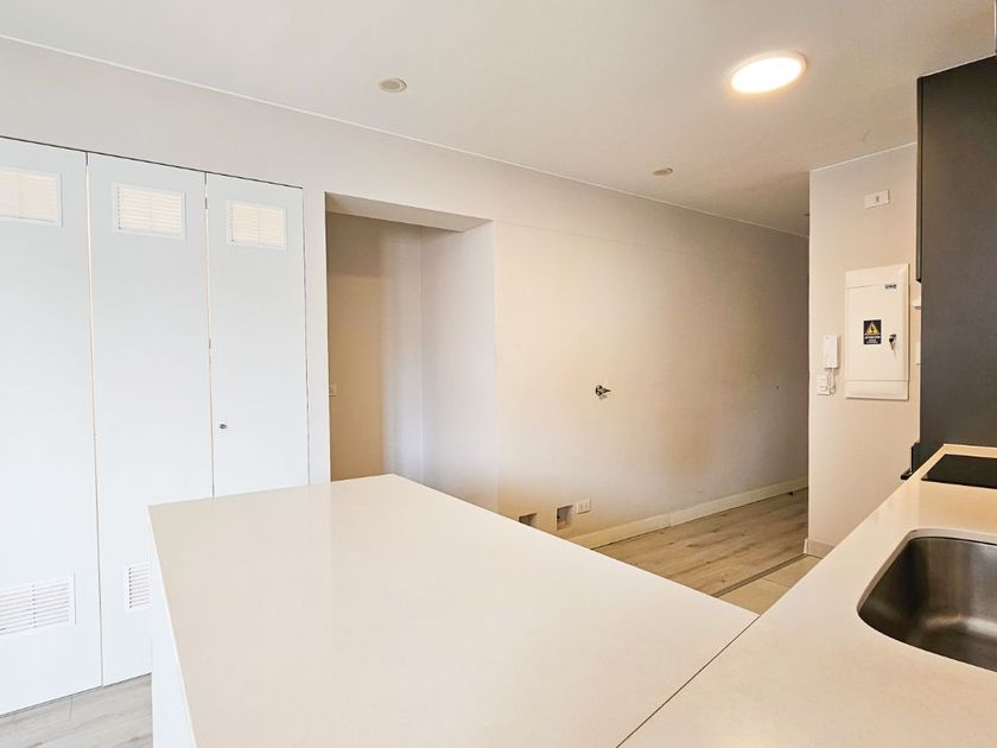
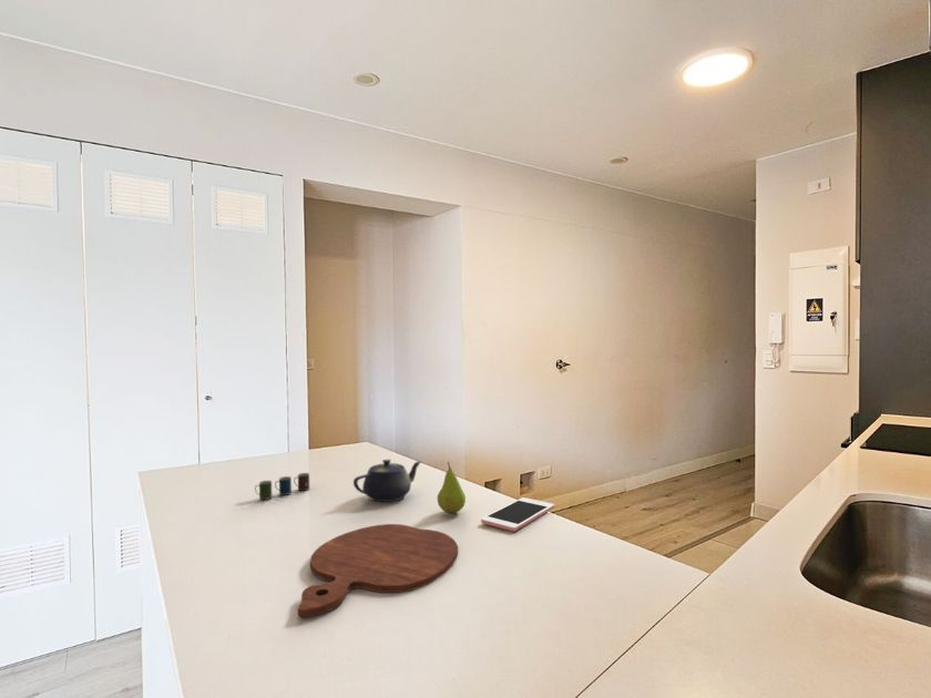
+ teapot (389, 478)
+ fruit (451, 486)
+ cup (283, 481)
+ cutting board (370, 564)
+ cell phone (519, 513)
